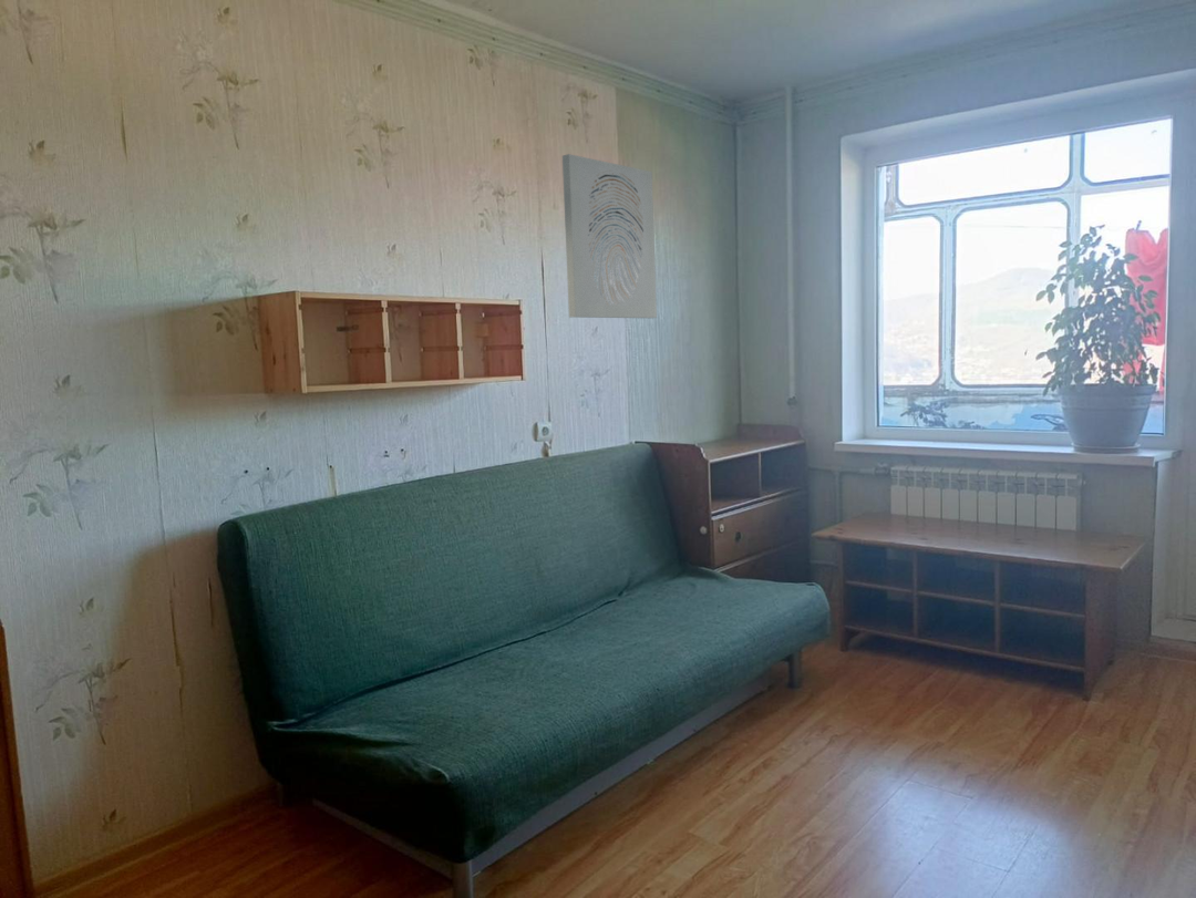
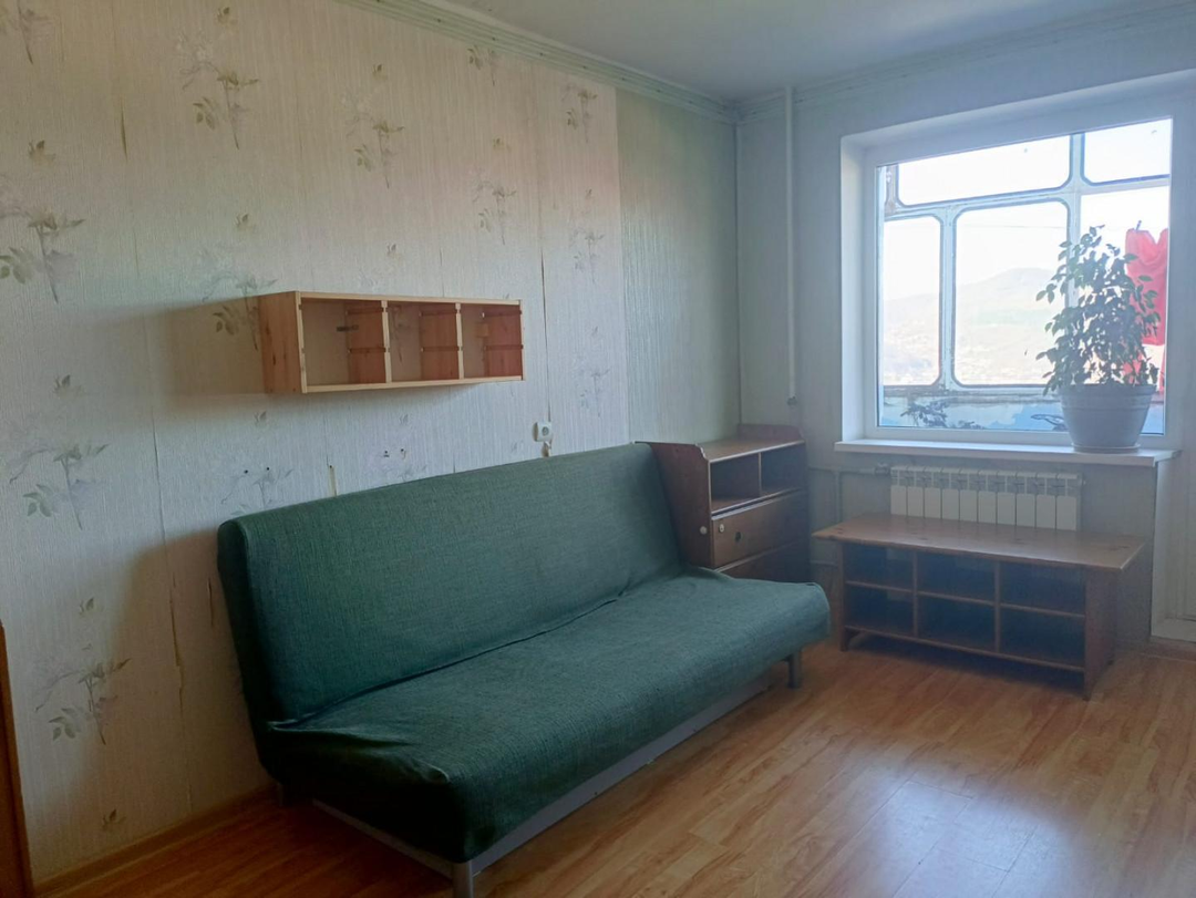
- wall art (611, 241)
